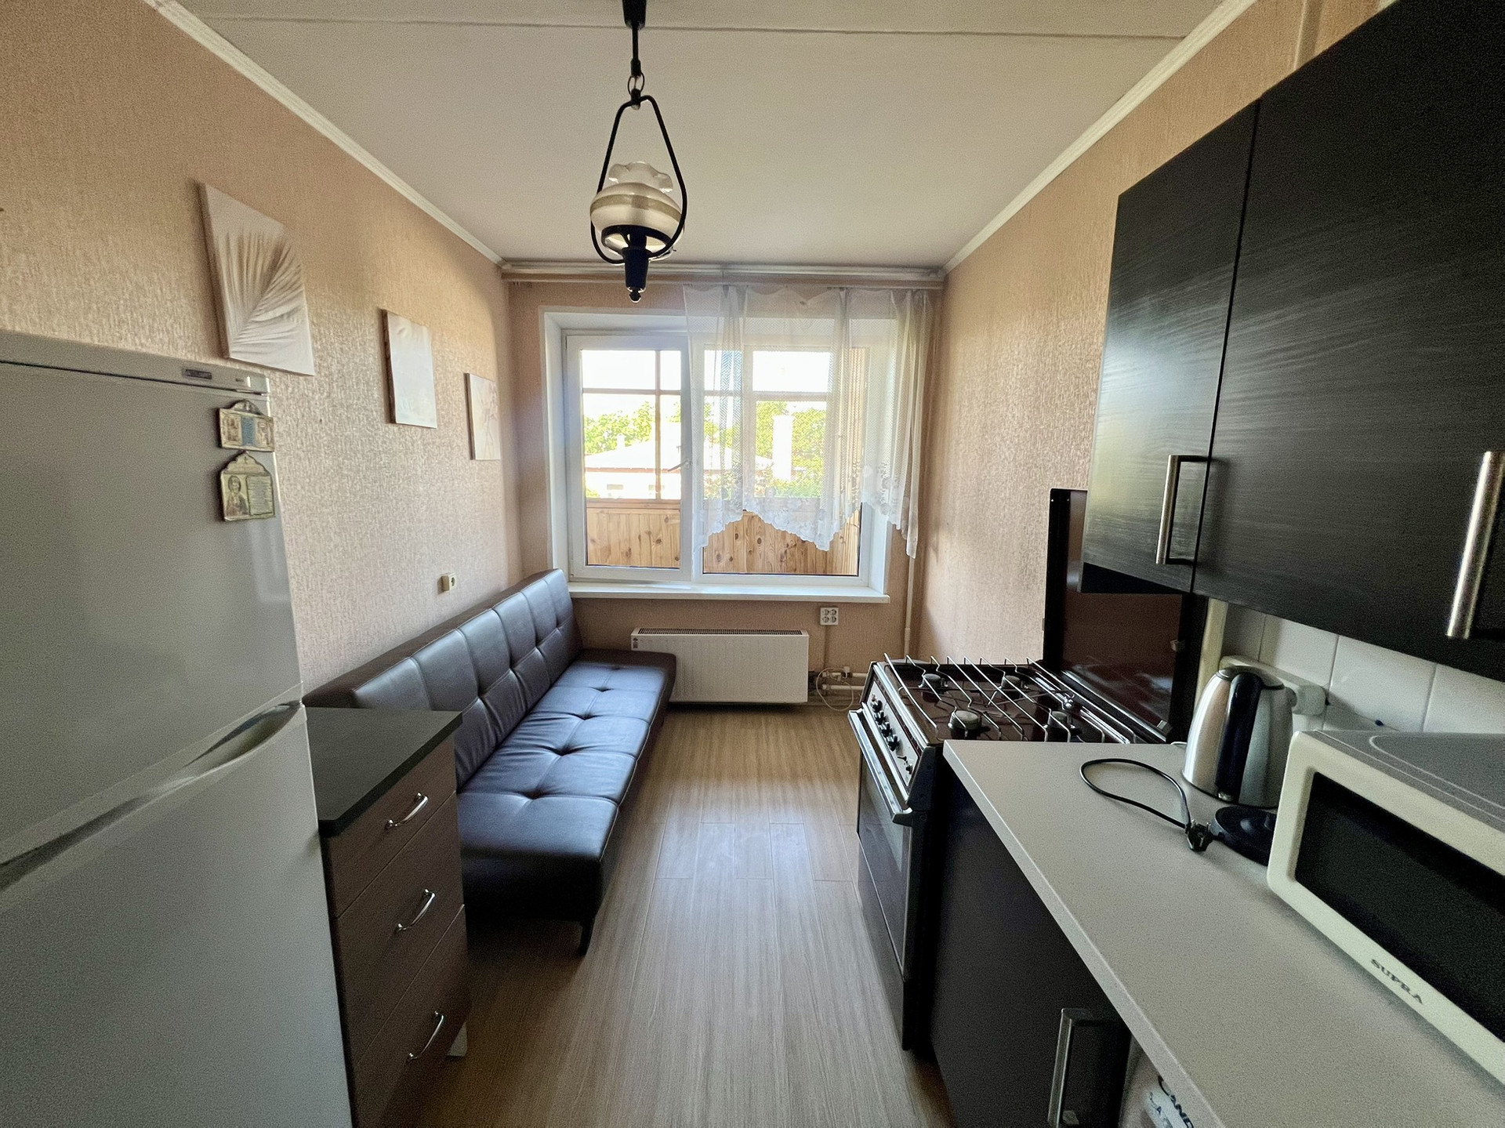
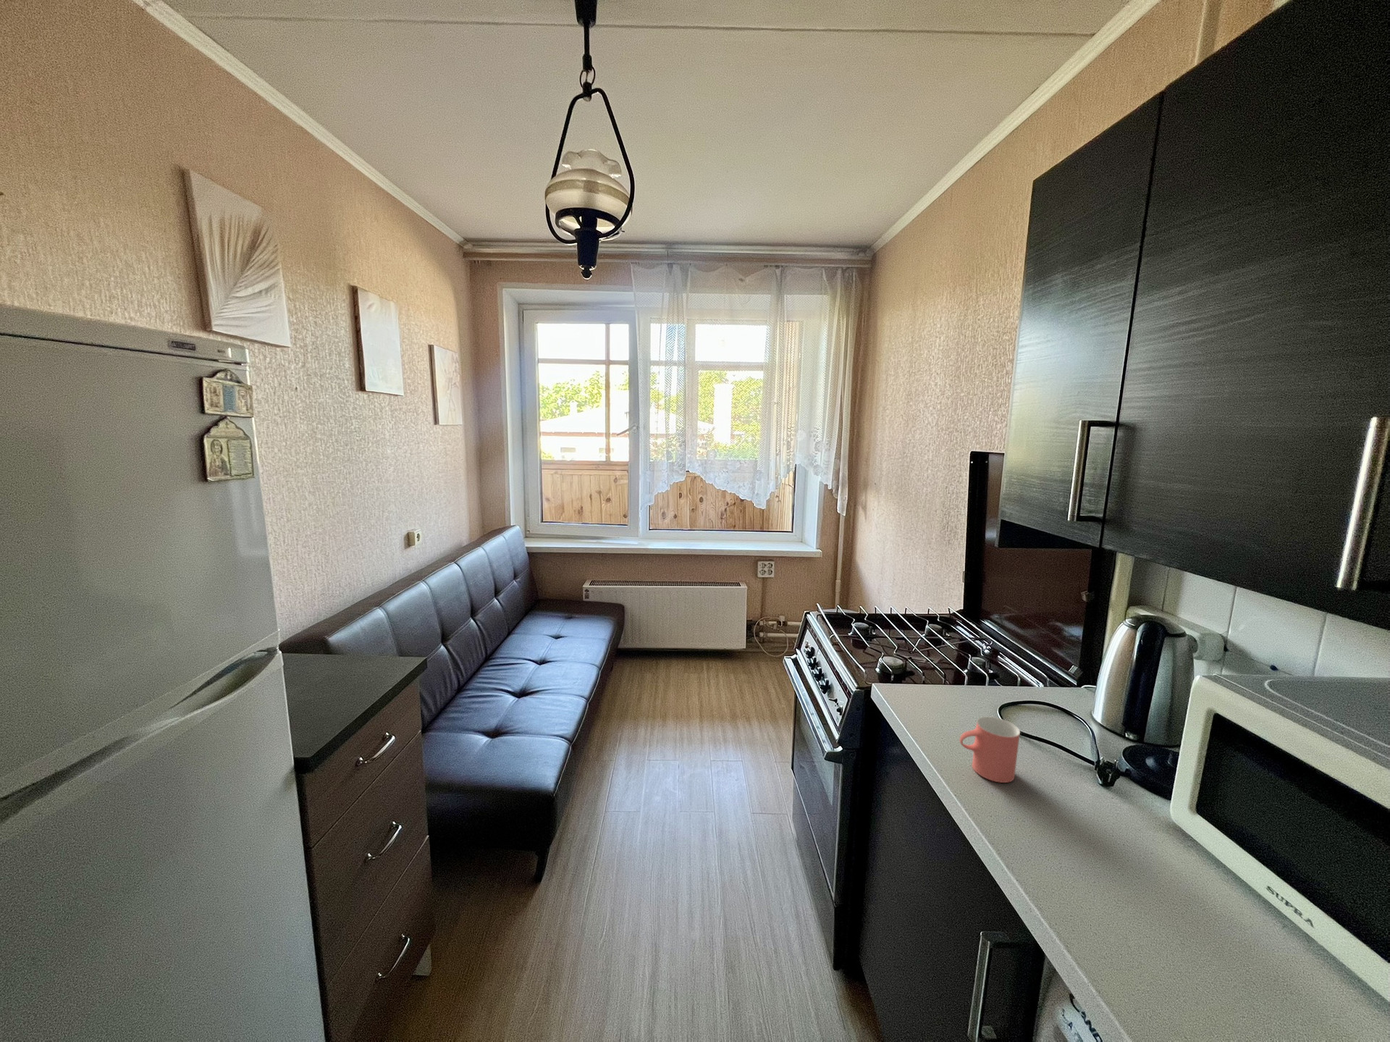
+ cup (987, 748)
